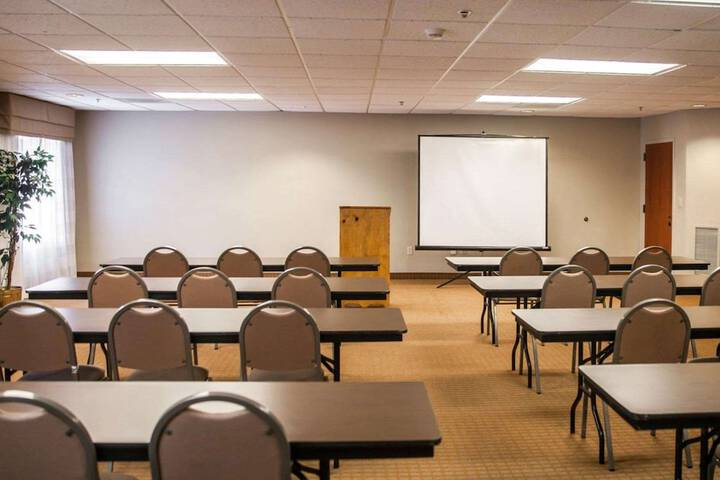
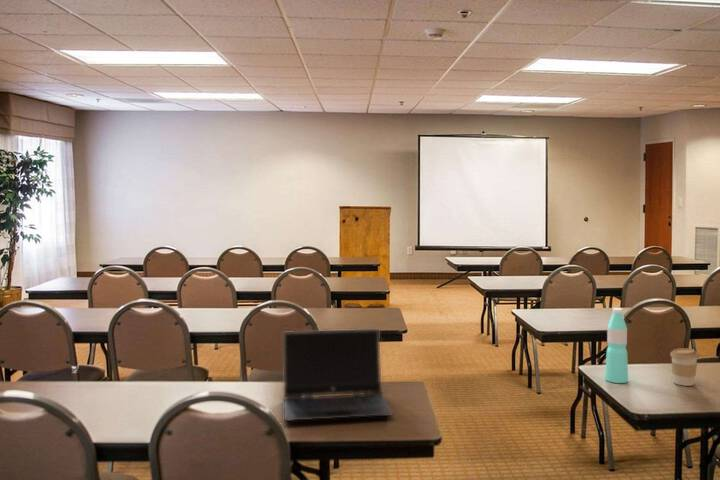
+ coffee cup (683, 366)
+ laptop computer (335, 372)
+ water bottle (617, 344)
